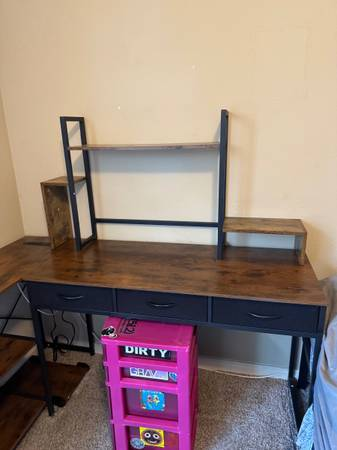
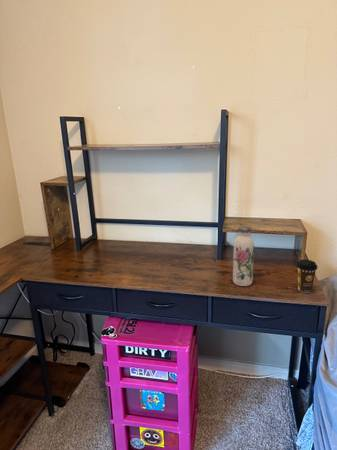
+ coffee cup (305, 276)
+ water bottle (243, 255)
